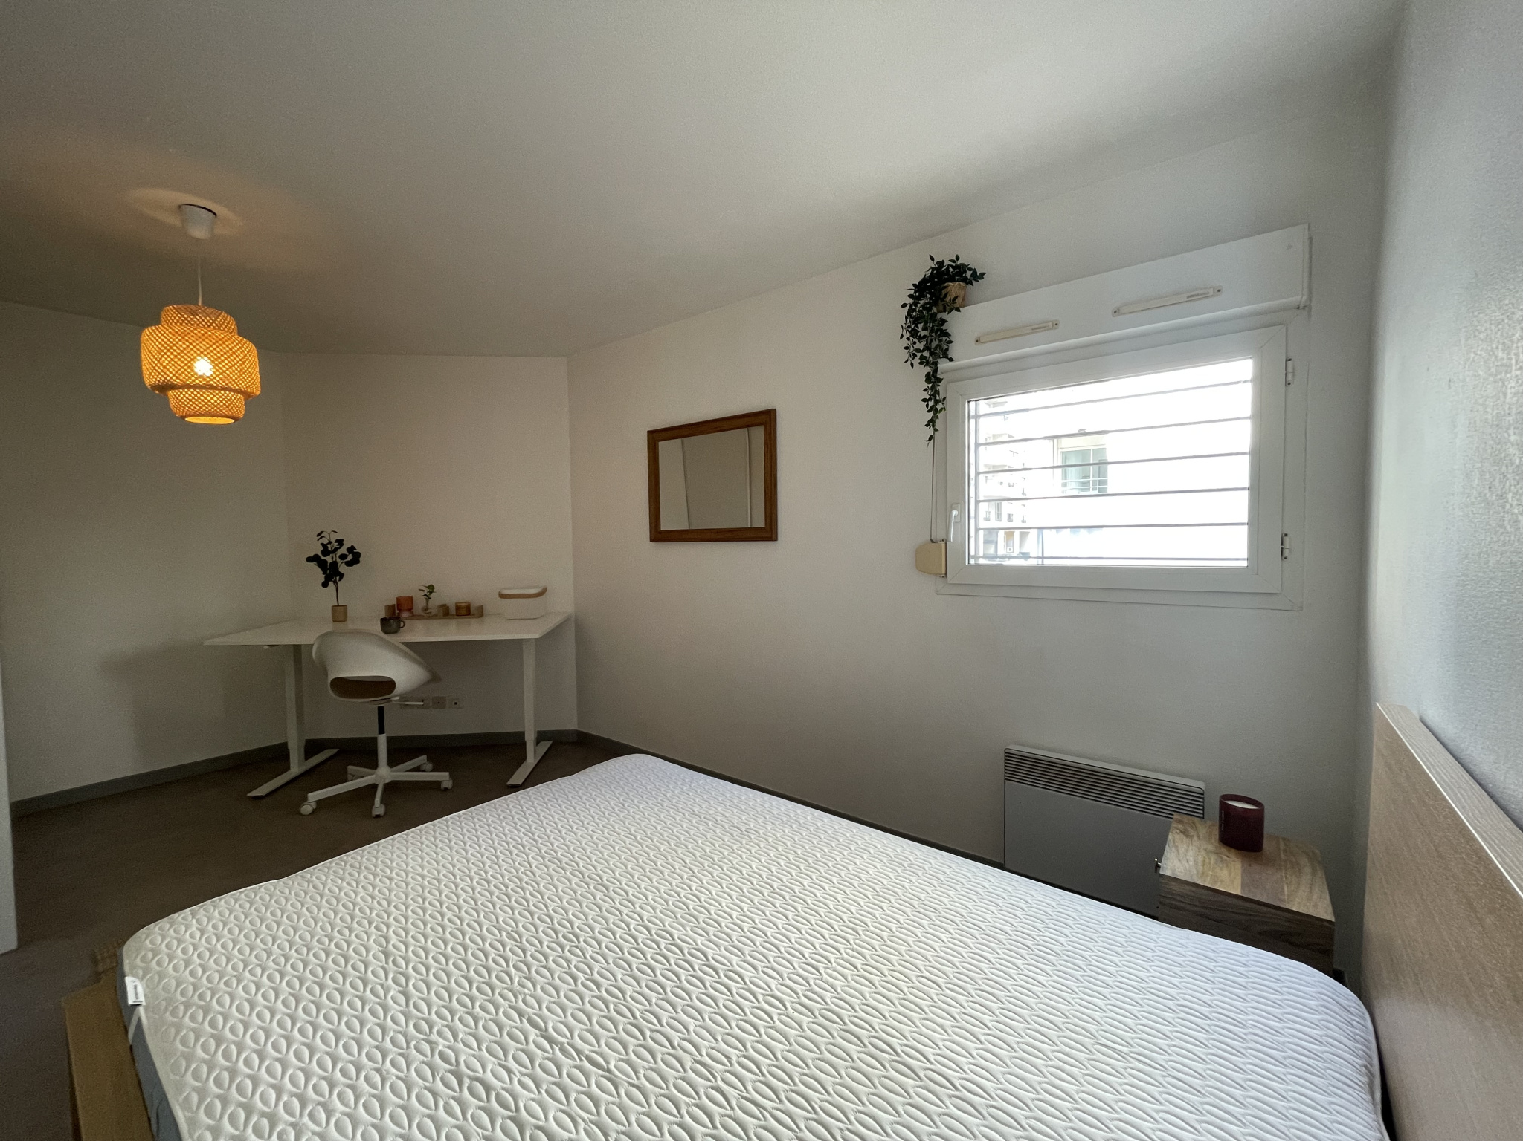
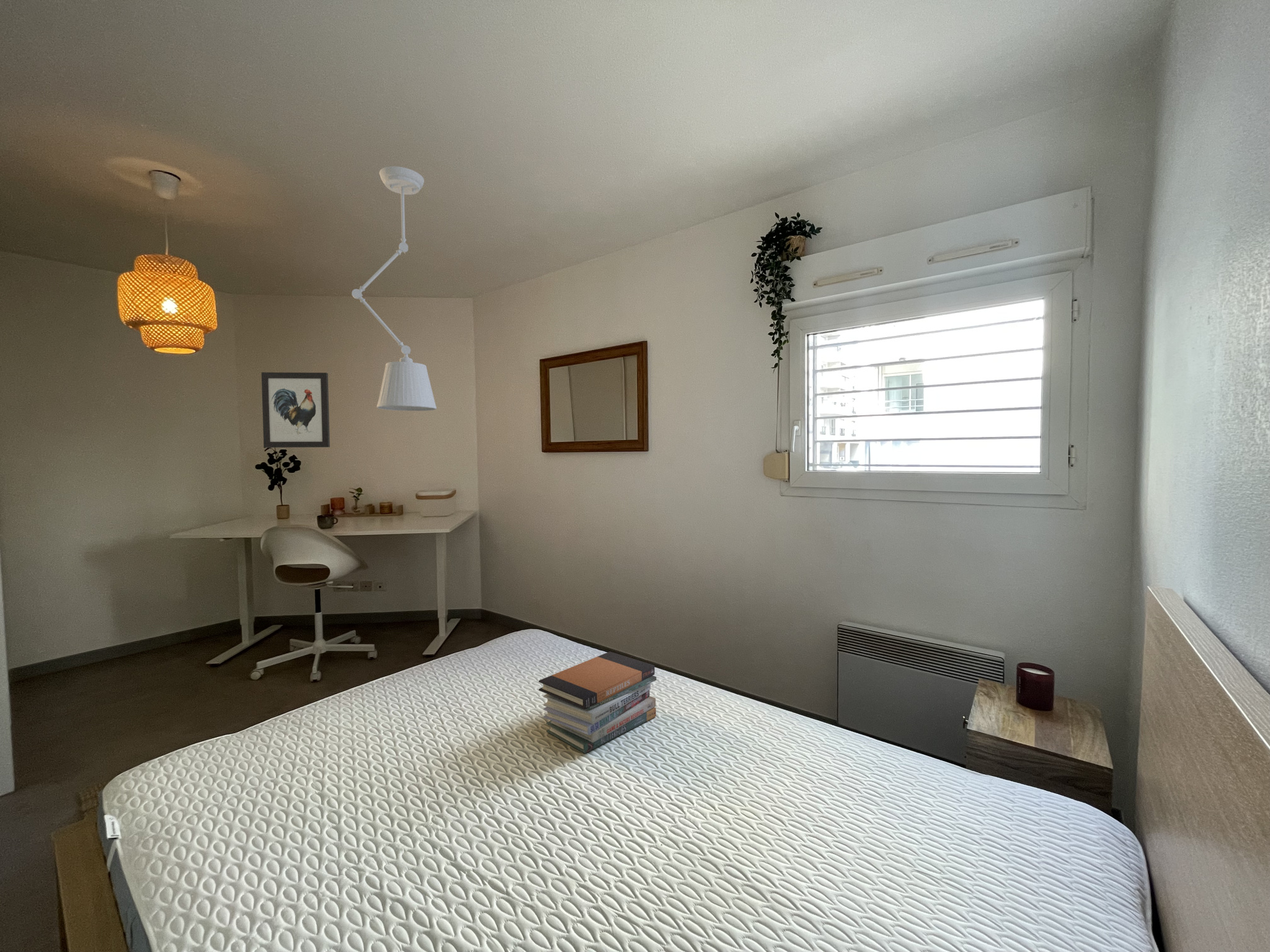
+ book stack (600, 699)
+ pendant lamp (377, 276)
+ wall art (296, 410)
